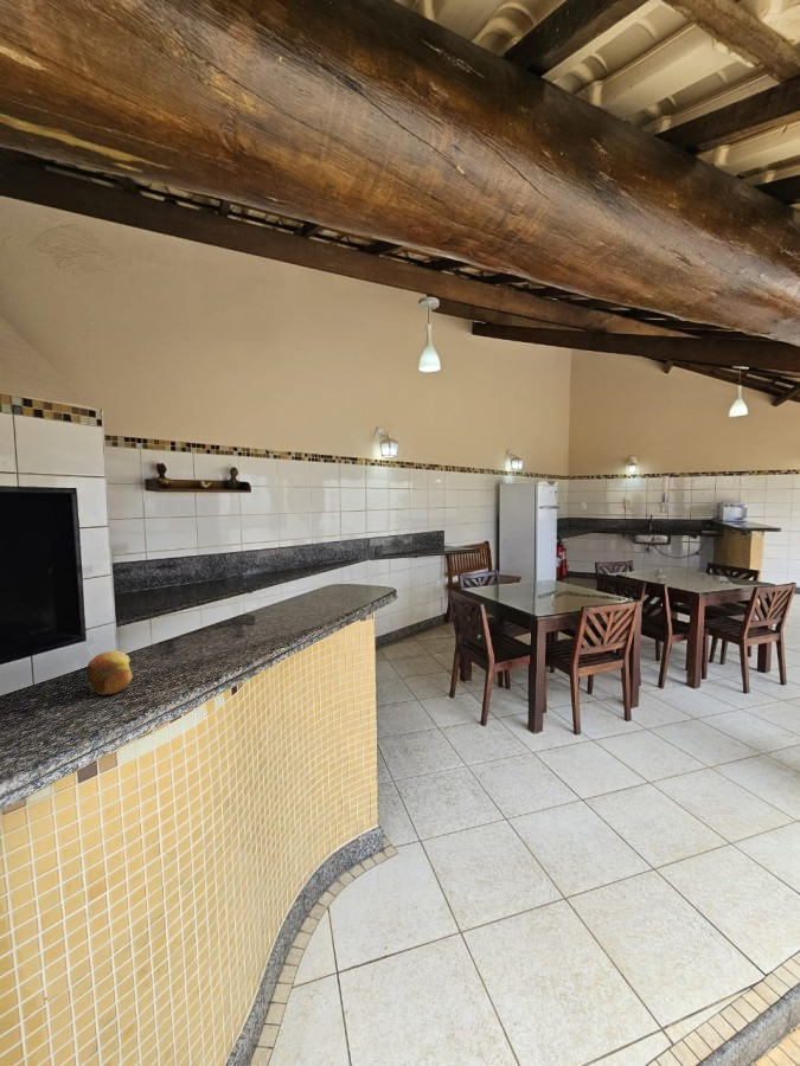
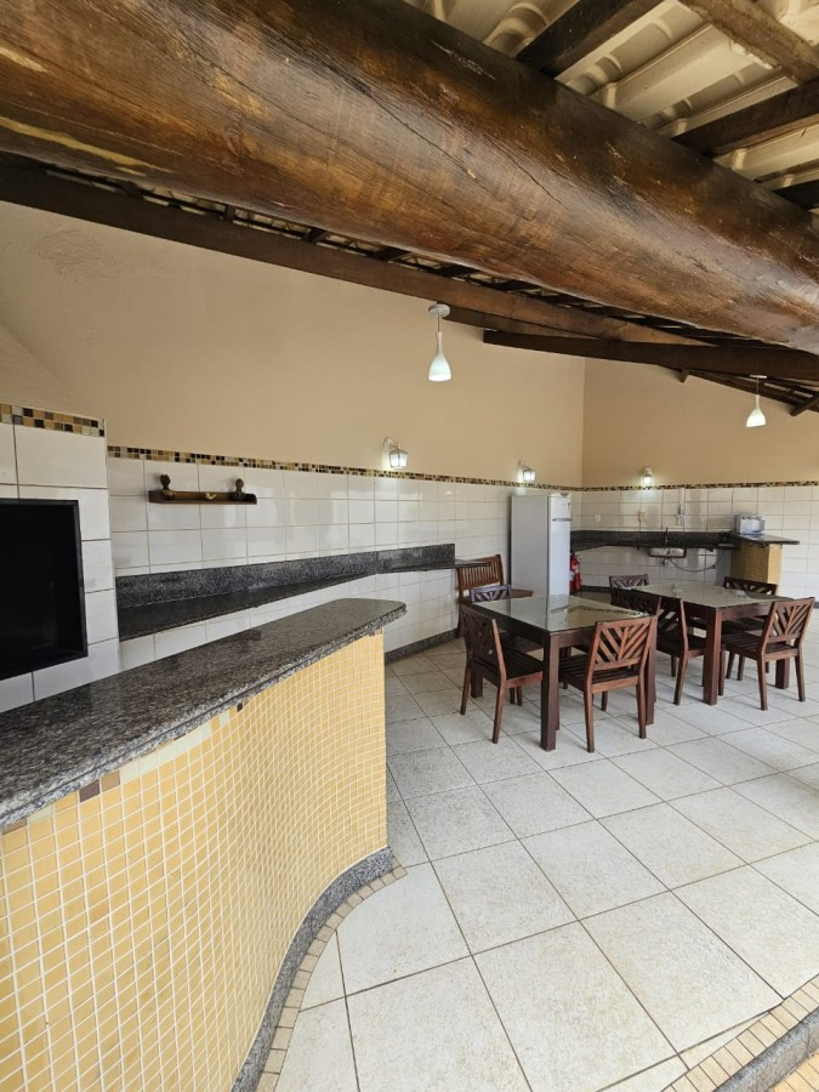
- fruit (109, 672)
